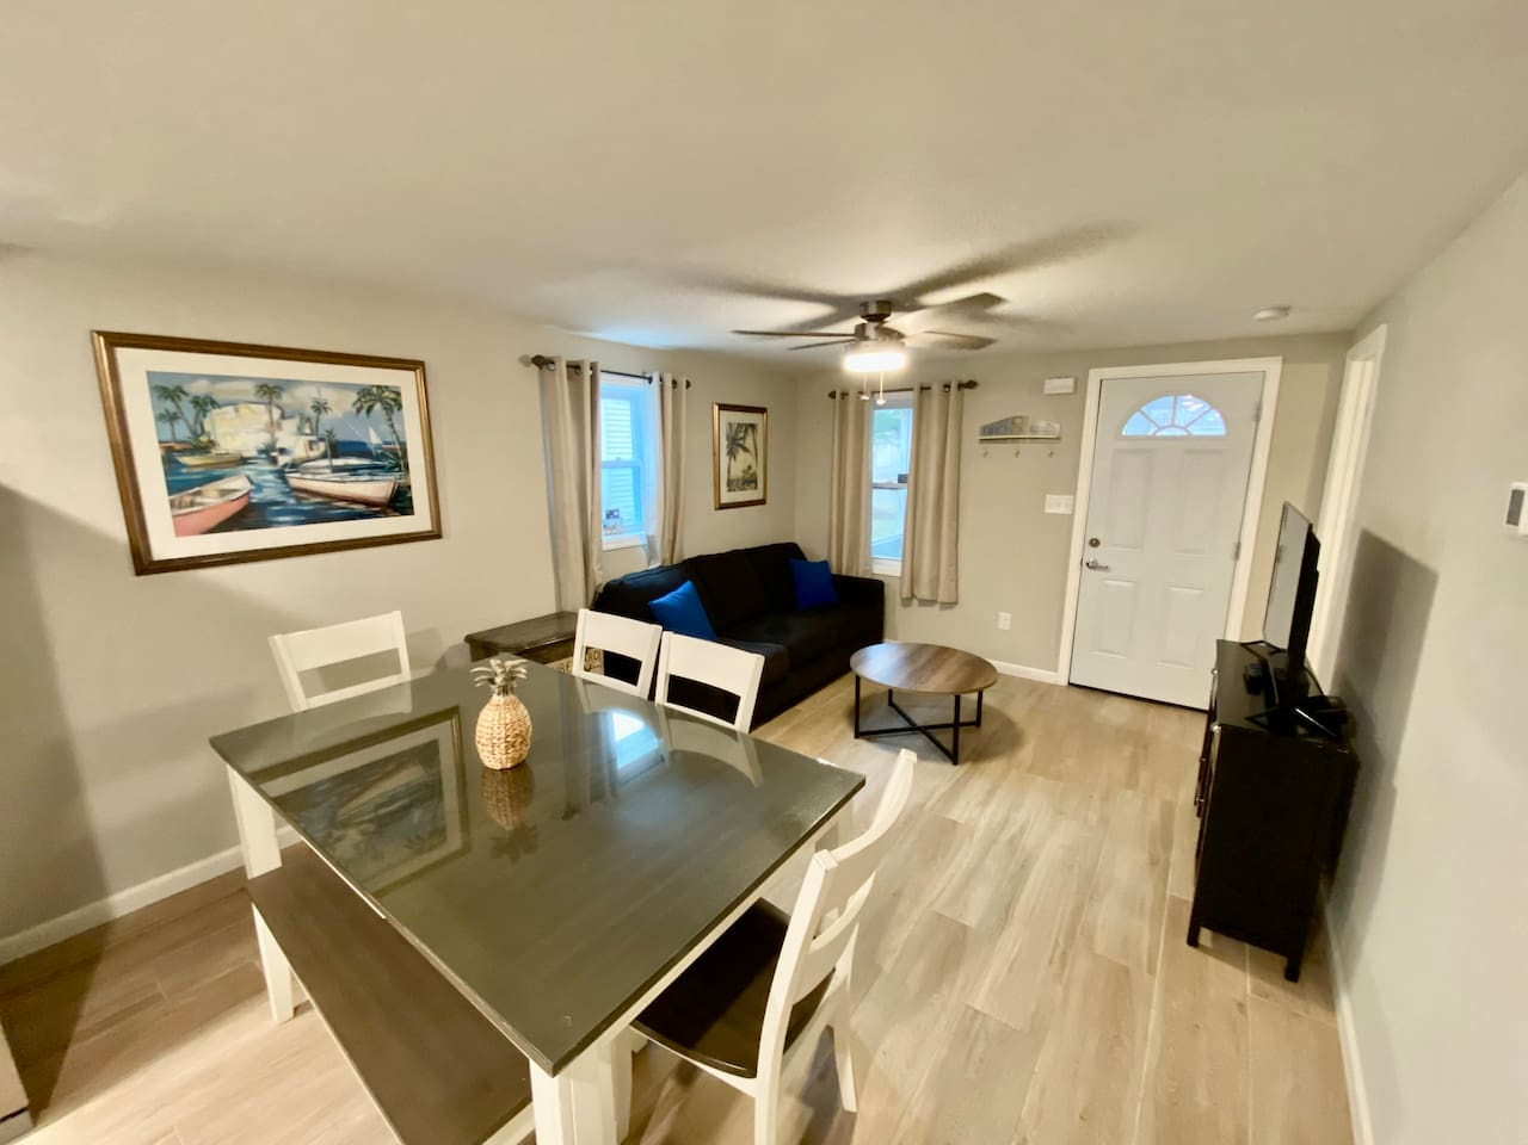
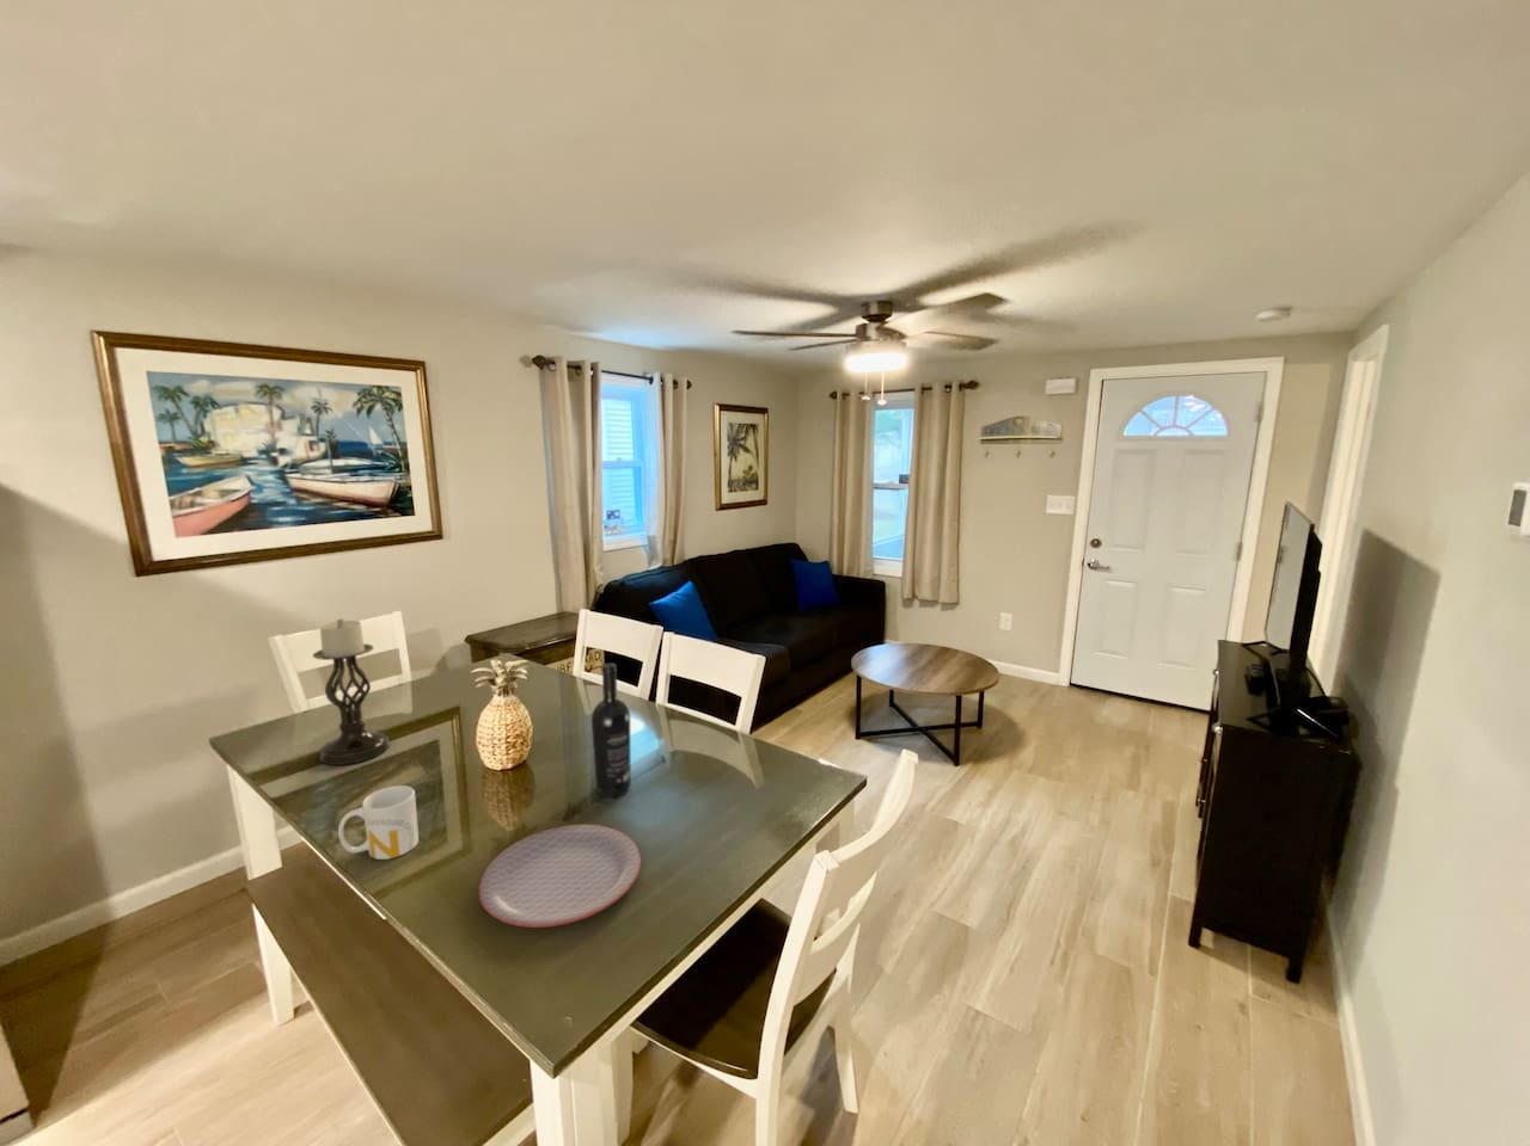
+ wine bottle (611, 728)
+ mug (383, 825)
+ plate (563, 874)
+ candle holder (348, 686)
